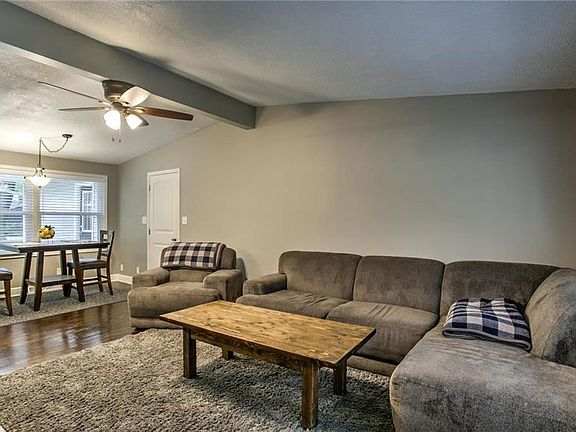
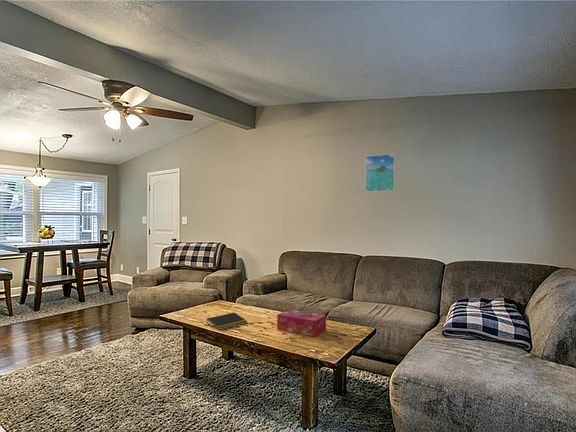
+ notepad (227, 320)
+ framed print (380, 173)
+ tissue box (301, 322)
